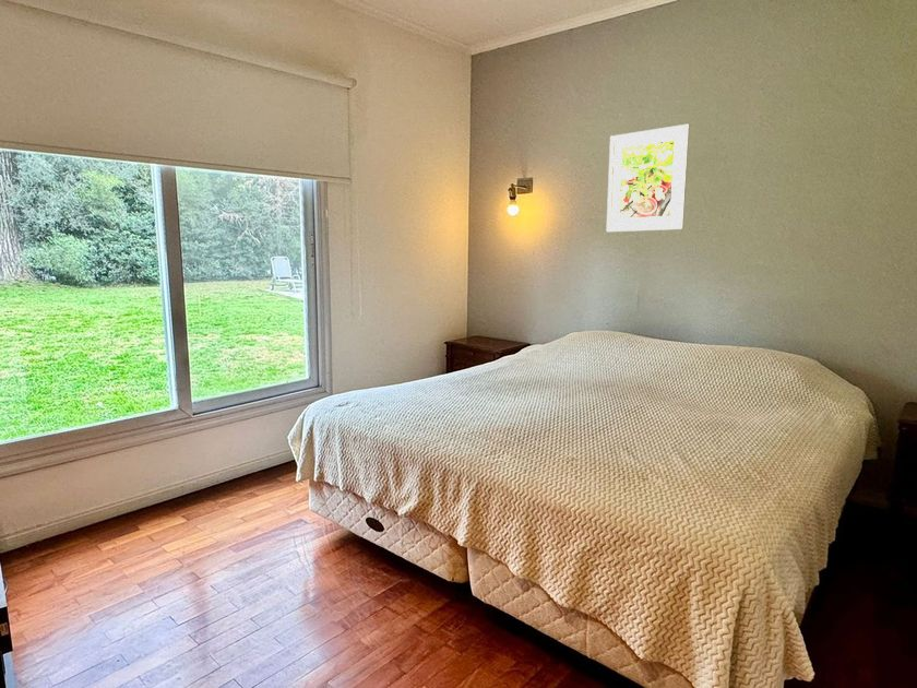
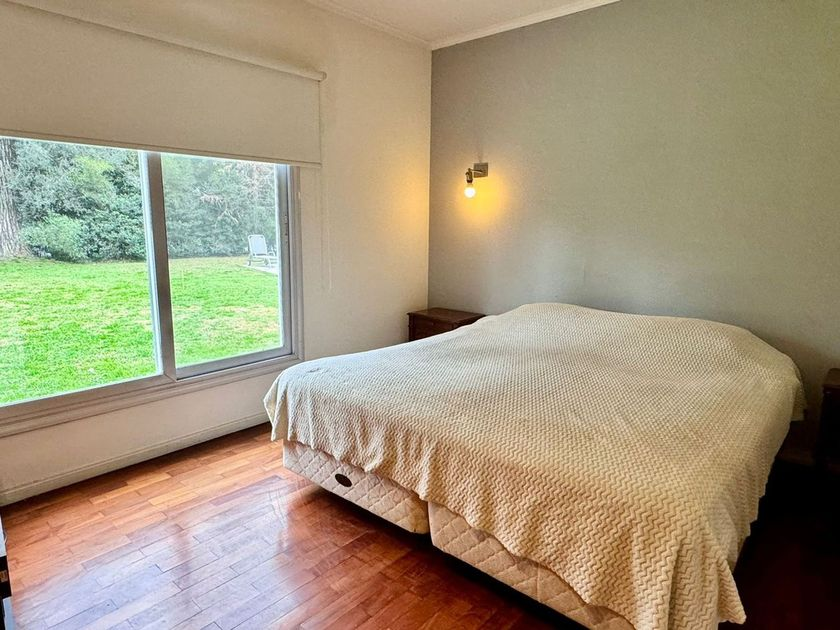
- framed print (645, 180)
